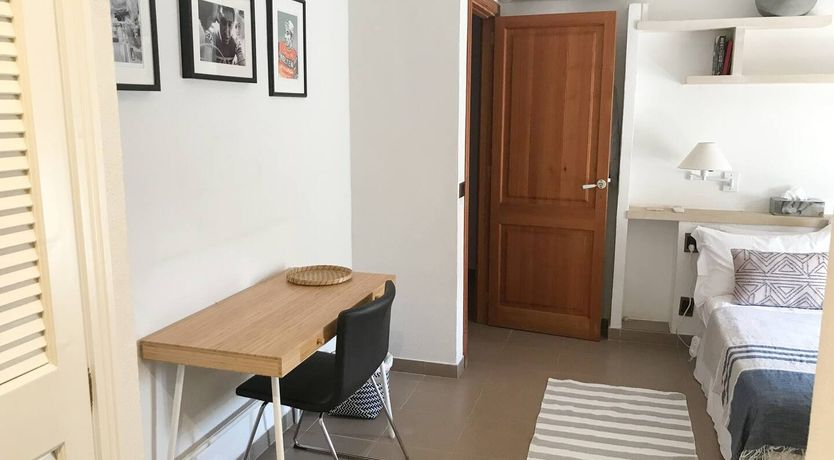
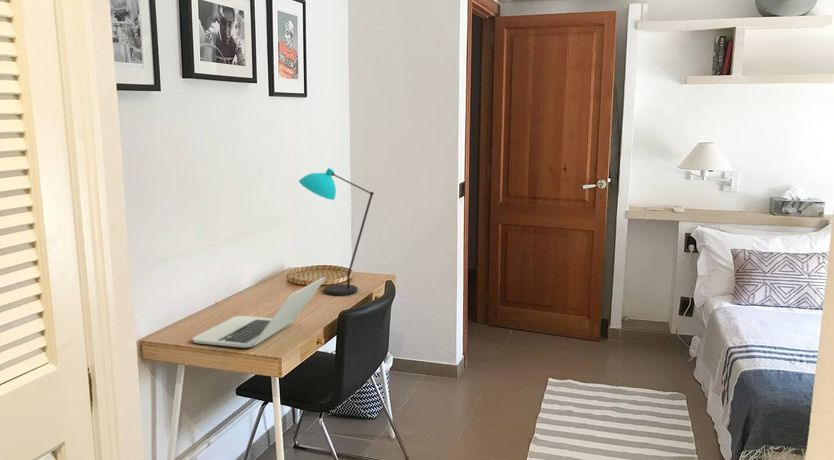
+ desk lamp (358, 236)
+ laptop (260, 317)
